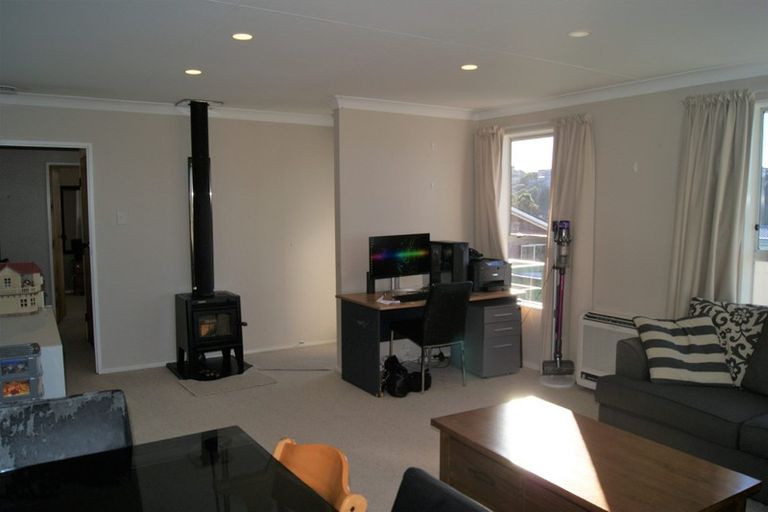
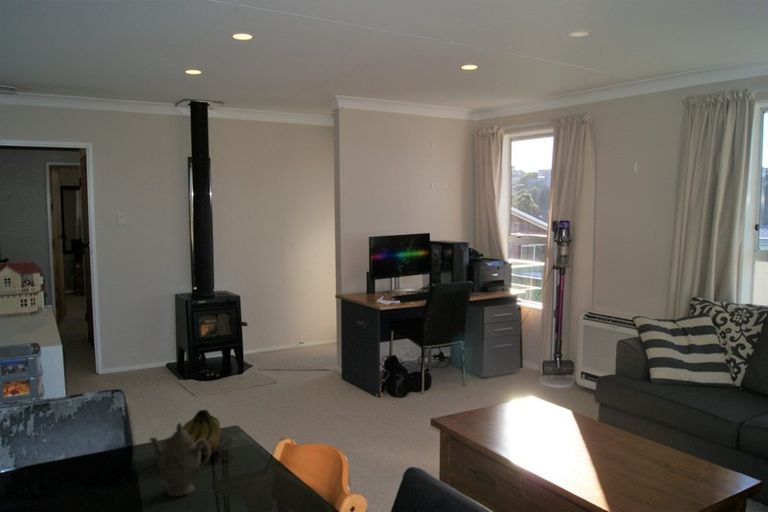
+ fruit (197, 434)
+ chinaware (179, 456)
